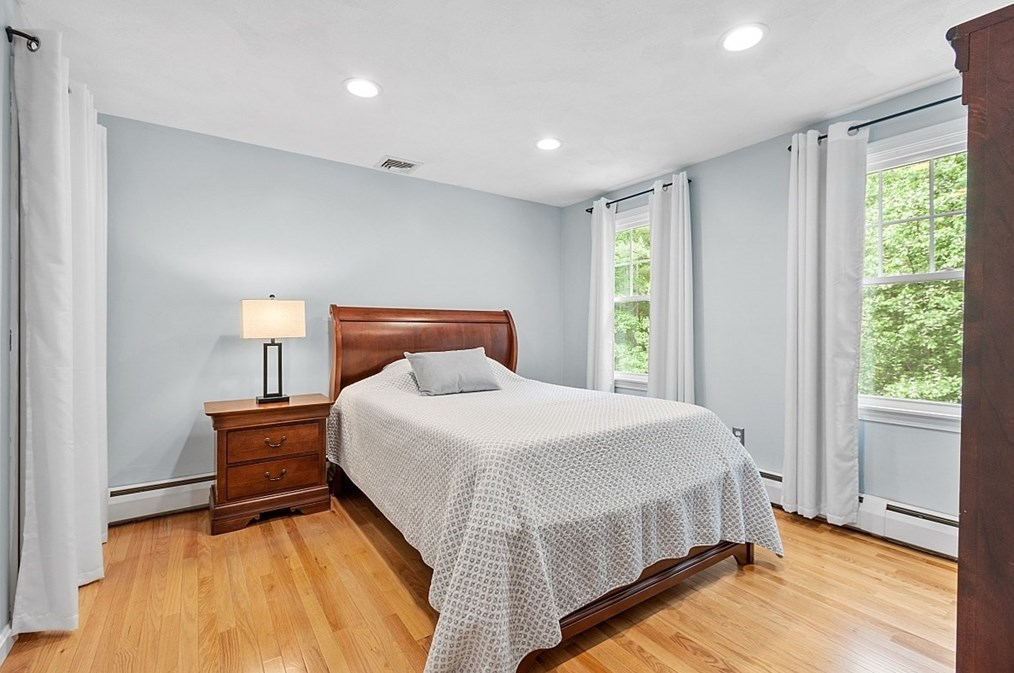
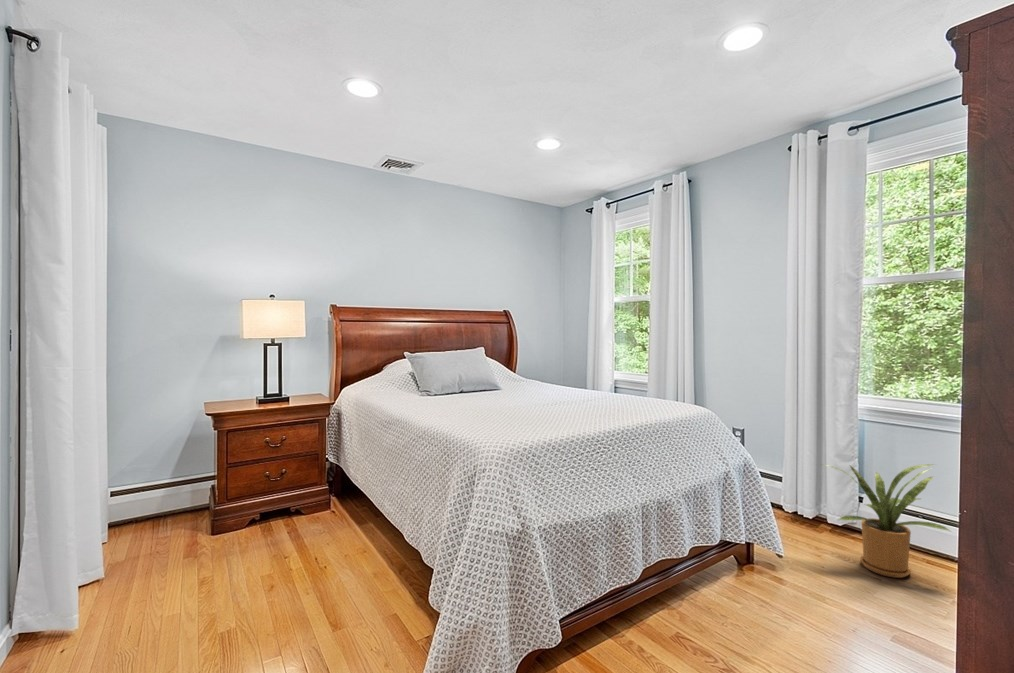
+ house plant (885, 512)
